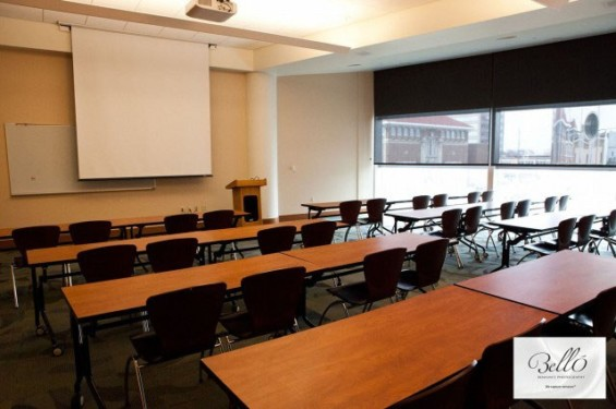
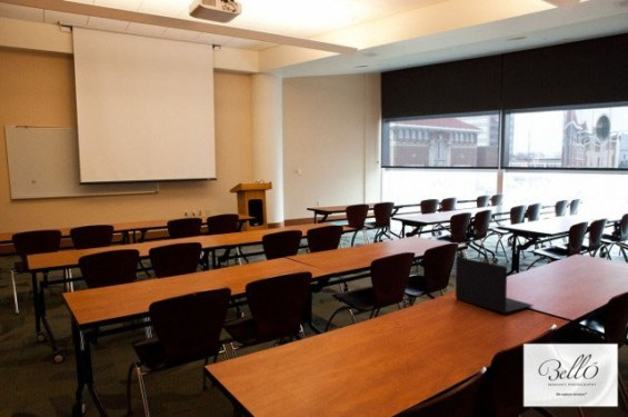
+ laptop (494, 280)
